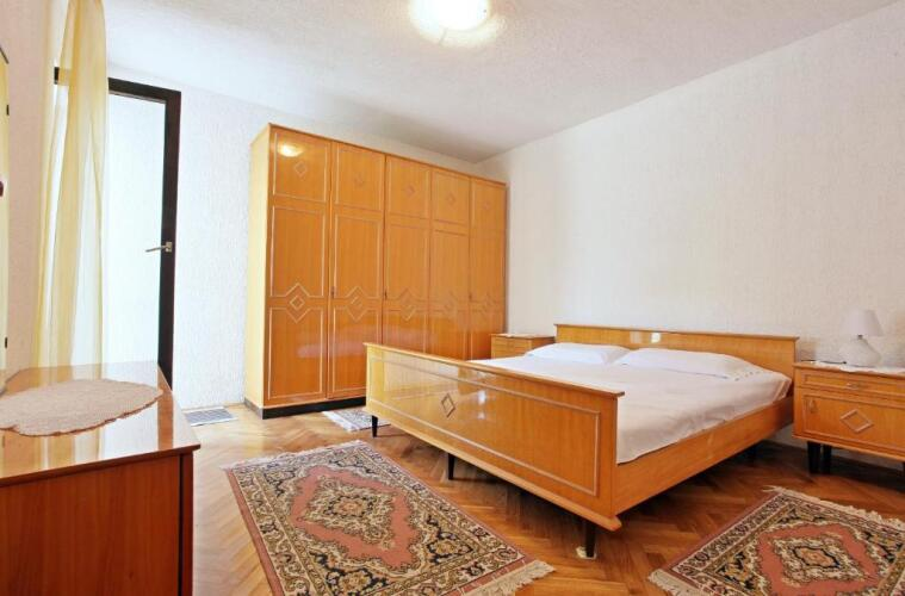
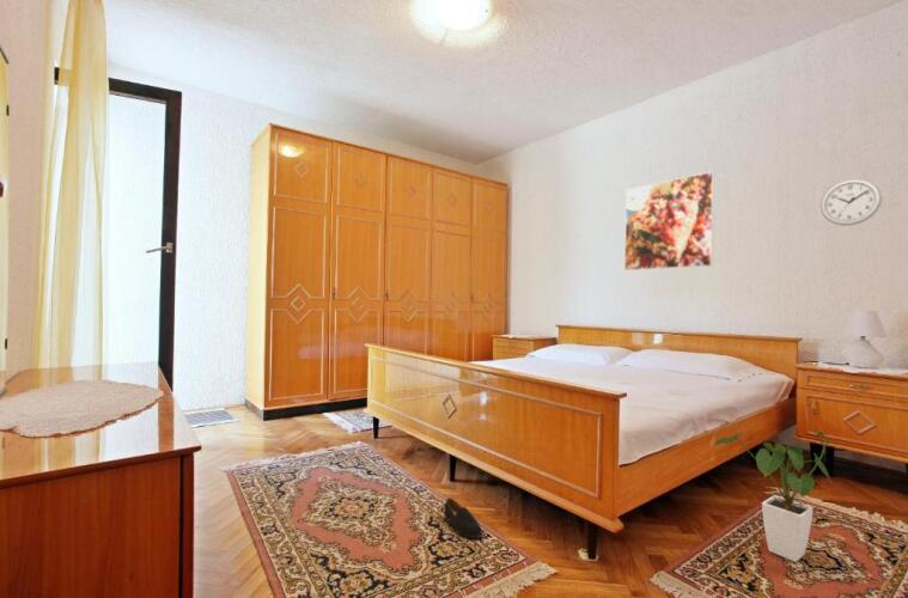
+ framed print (665, 225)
+ house plant (778, 488)
+ shoe (461, 517)
+ wall clock (849, 202)
